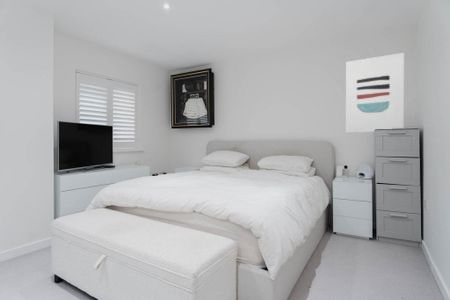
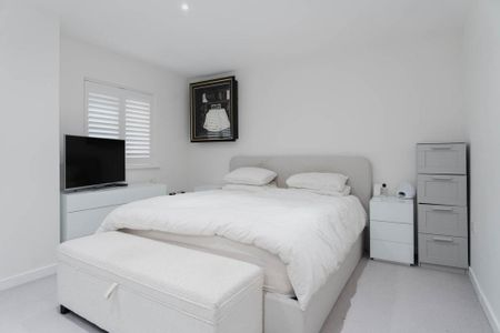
- wall art (373, 95)
